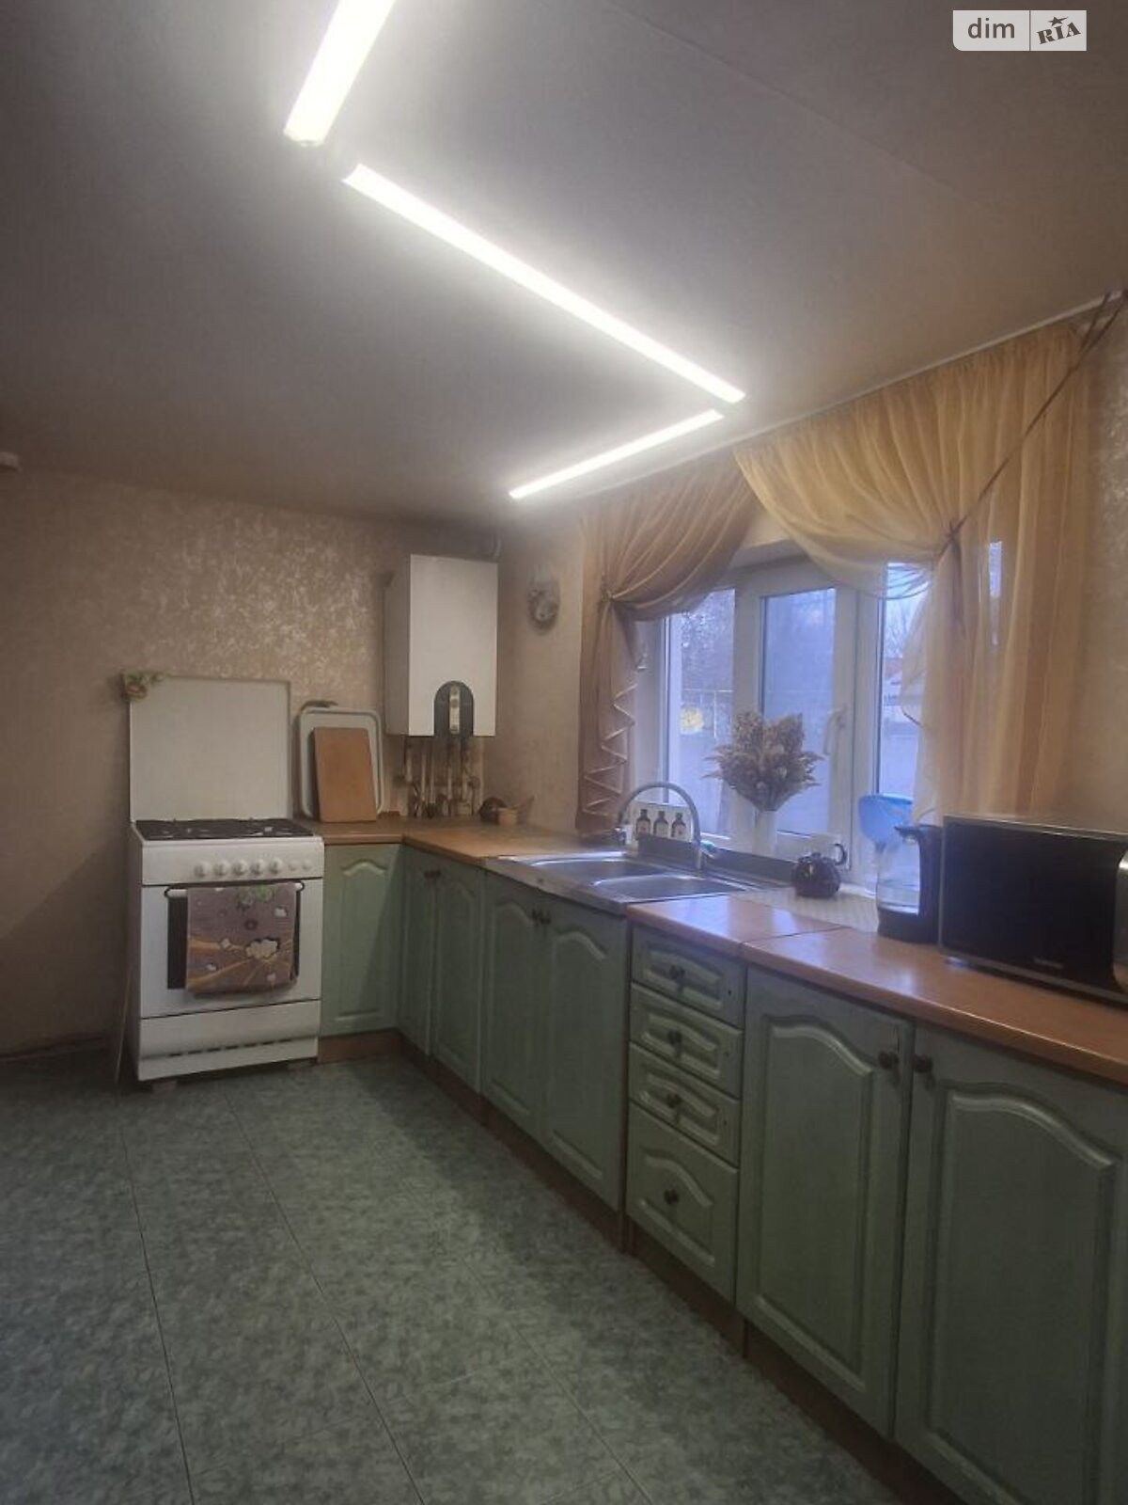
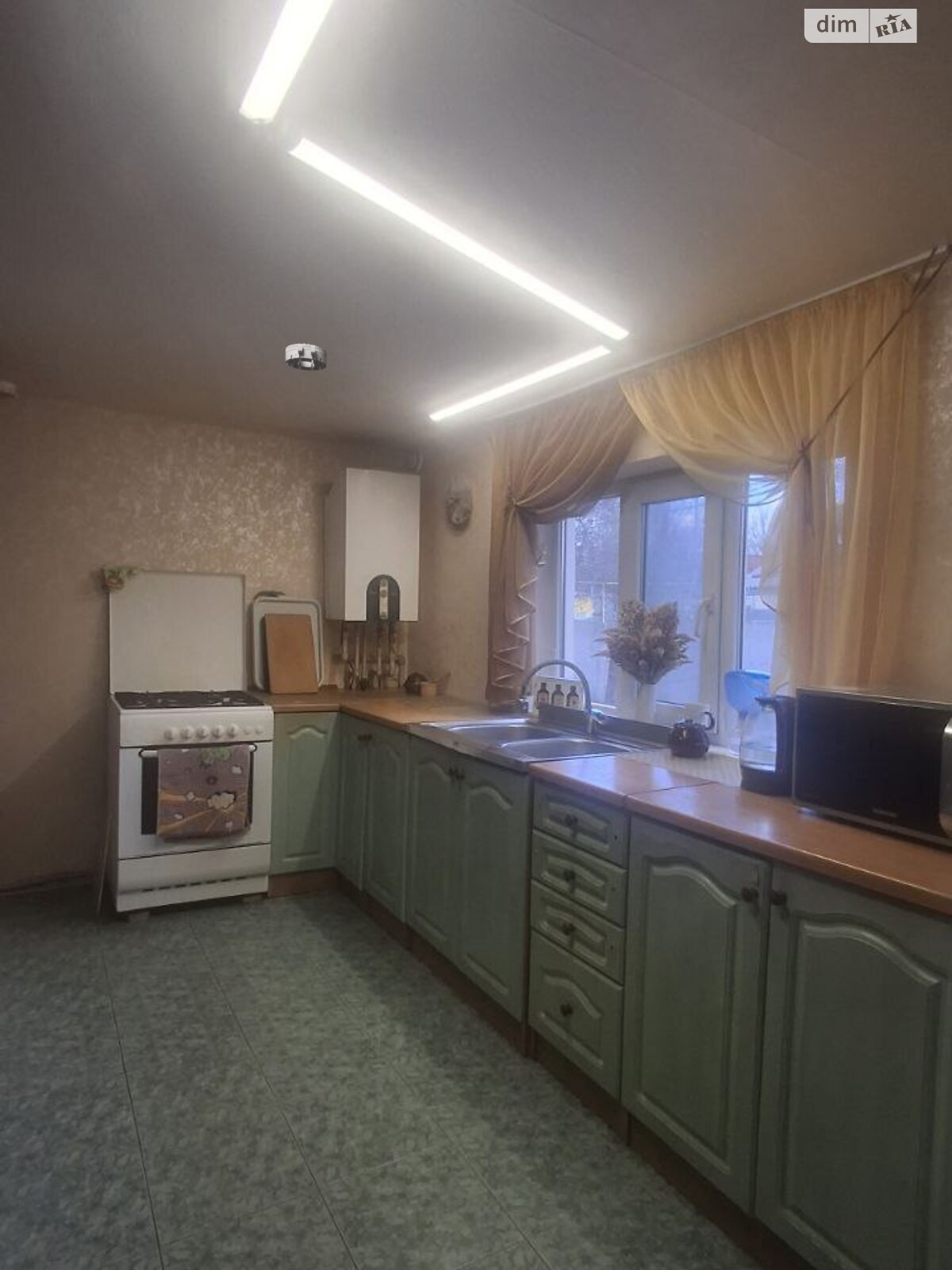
+ smoke detector (306, 356)
